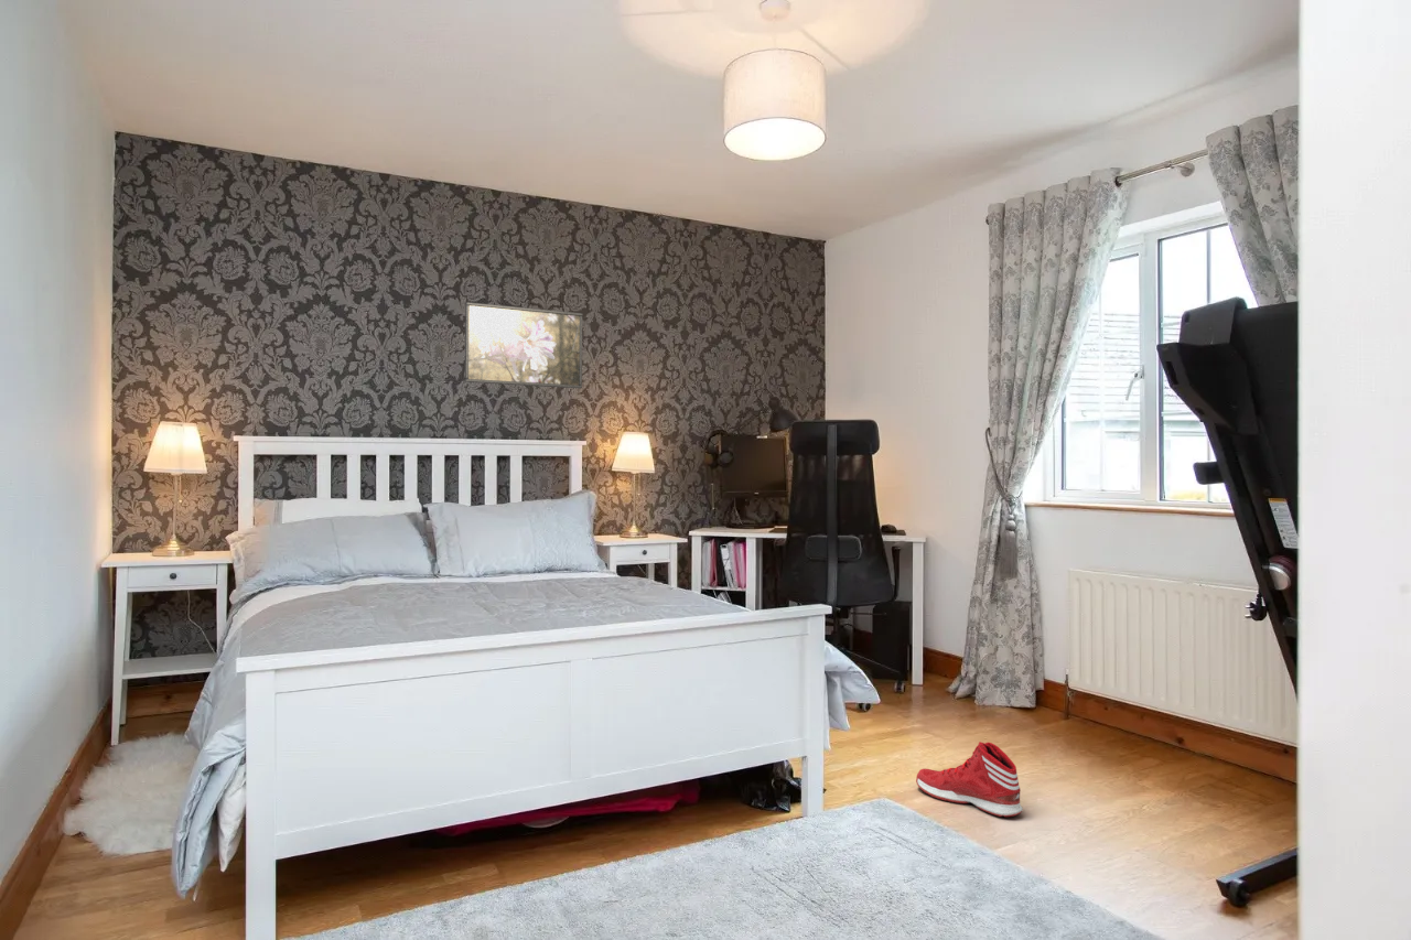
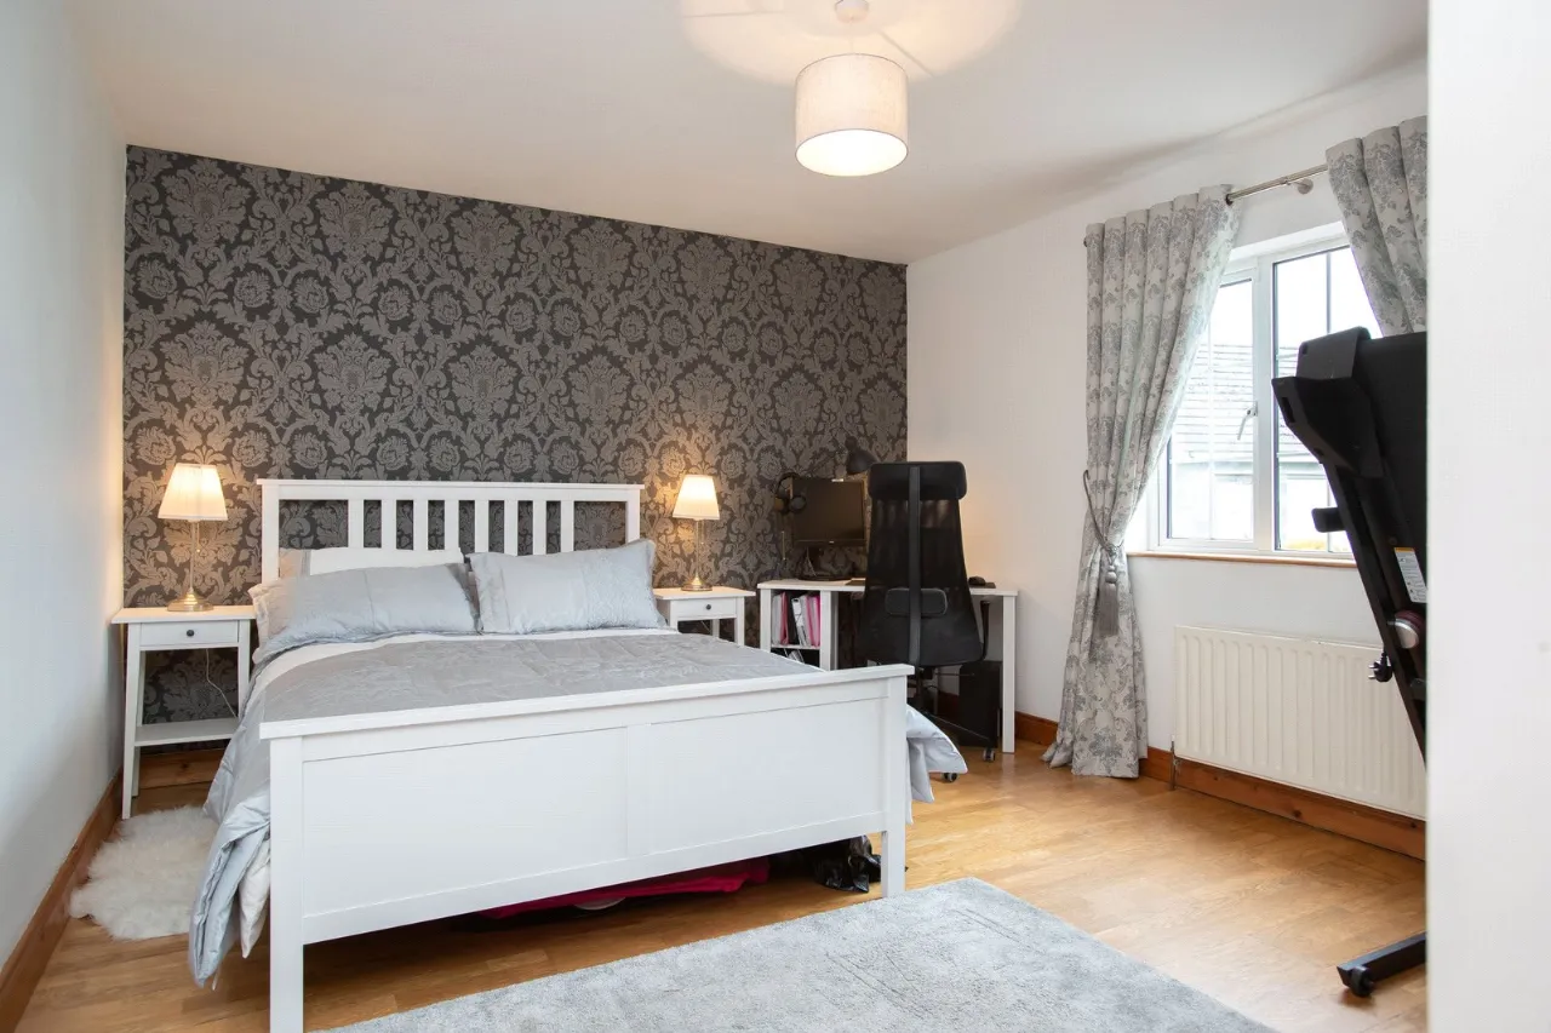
- sneaker (967, 768)
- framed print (525, 346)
